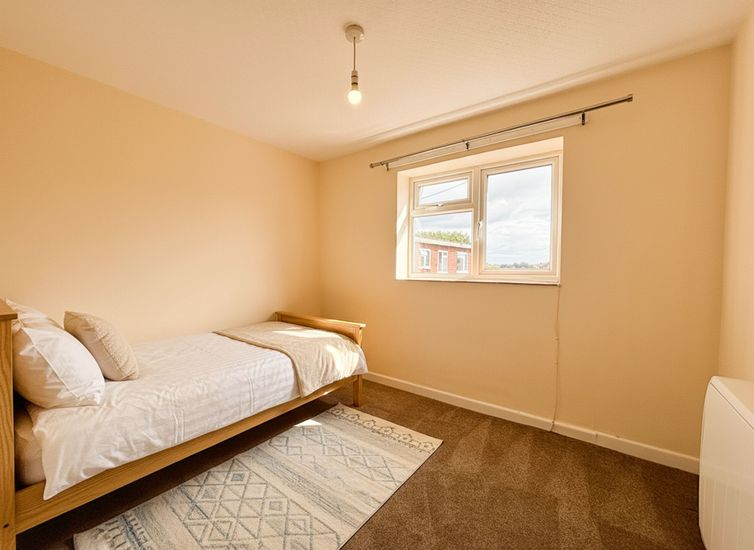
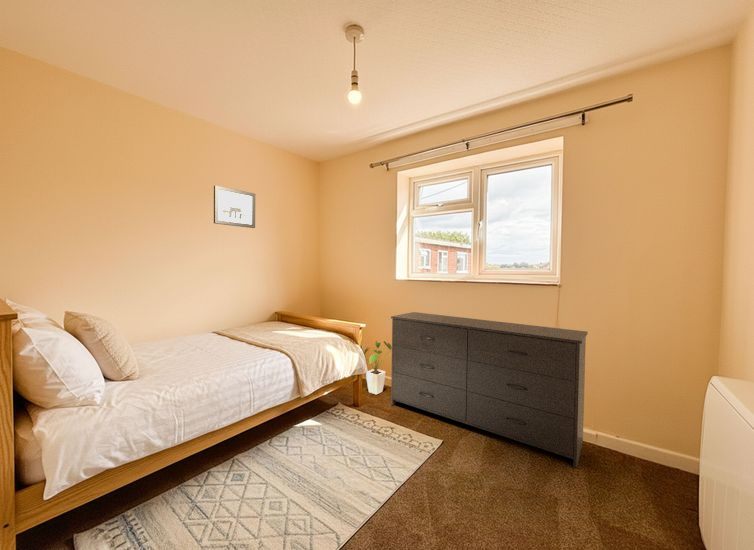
+ dresser (476, 372)
+ house plant (378, 366)
+ wall art (235, 207)
